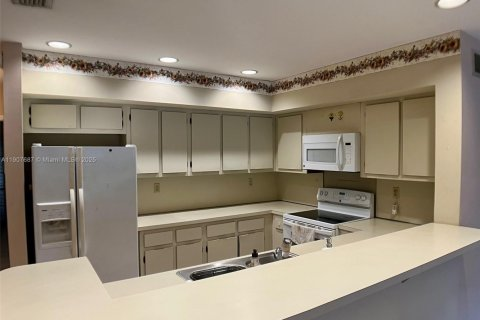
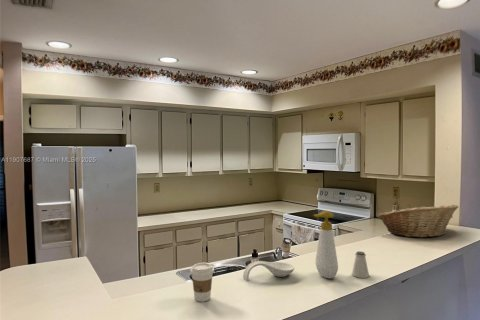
+ fruit basket (417, 217)
+ saltshaker (360, 263)
+ coffee cup (202, 281)
+ spoon rest (269, 268)
+ soap bottle (324, 243)
